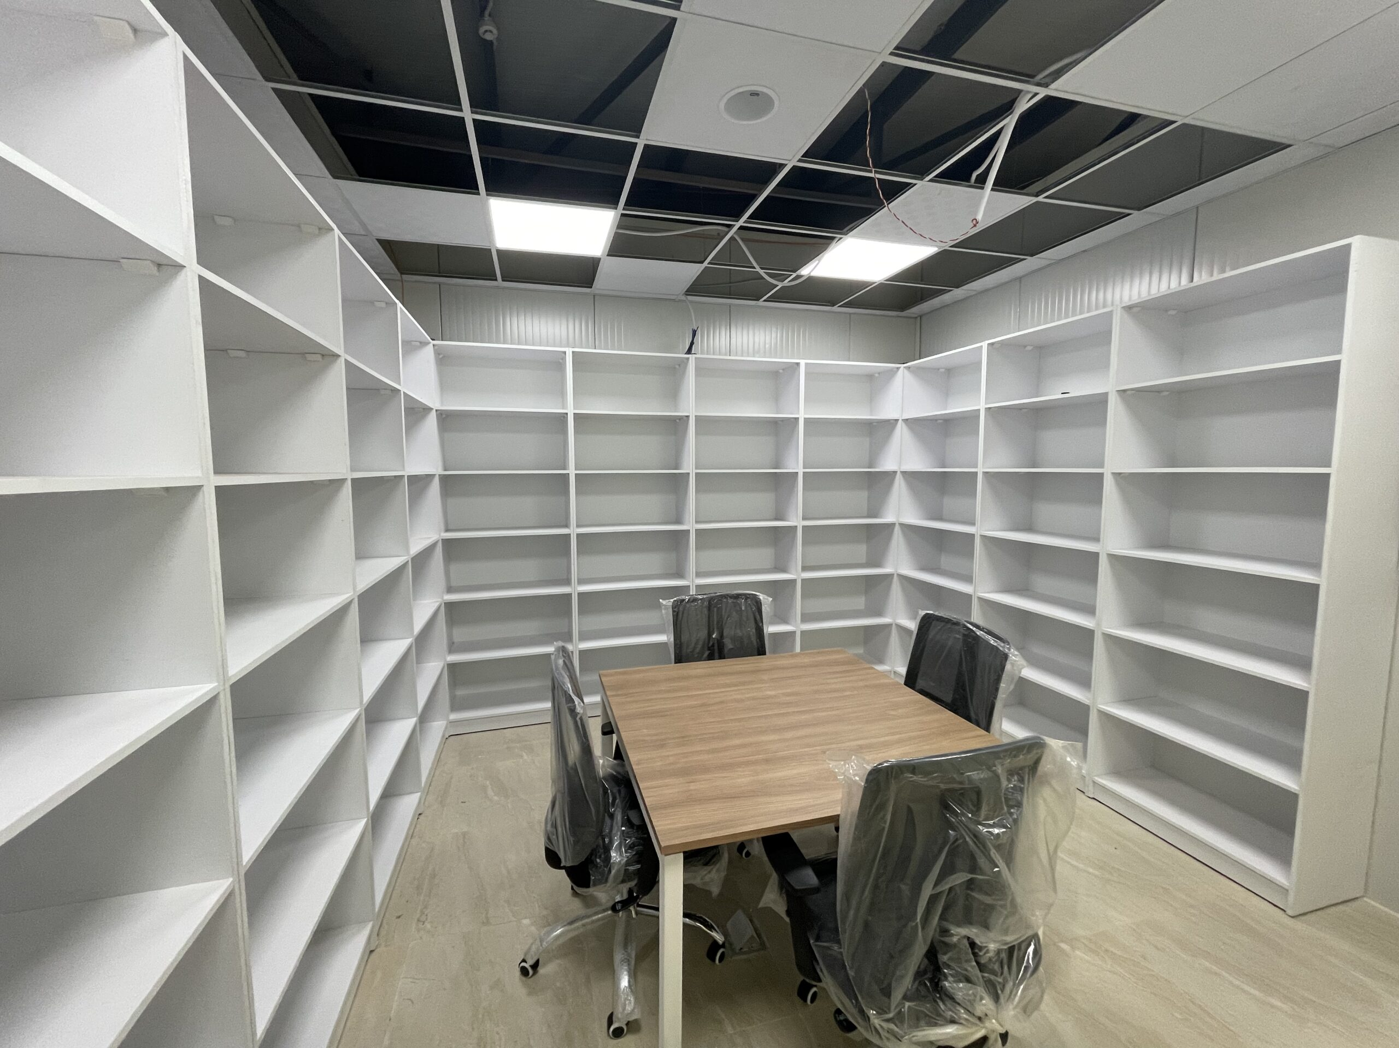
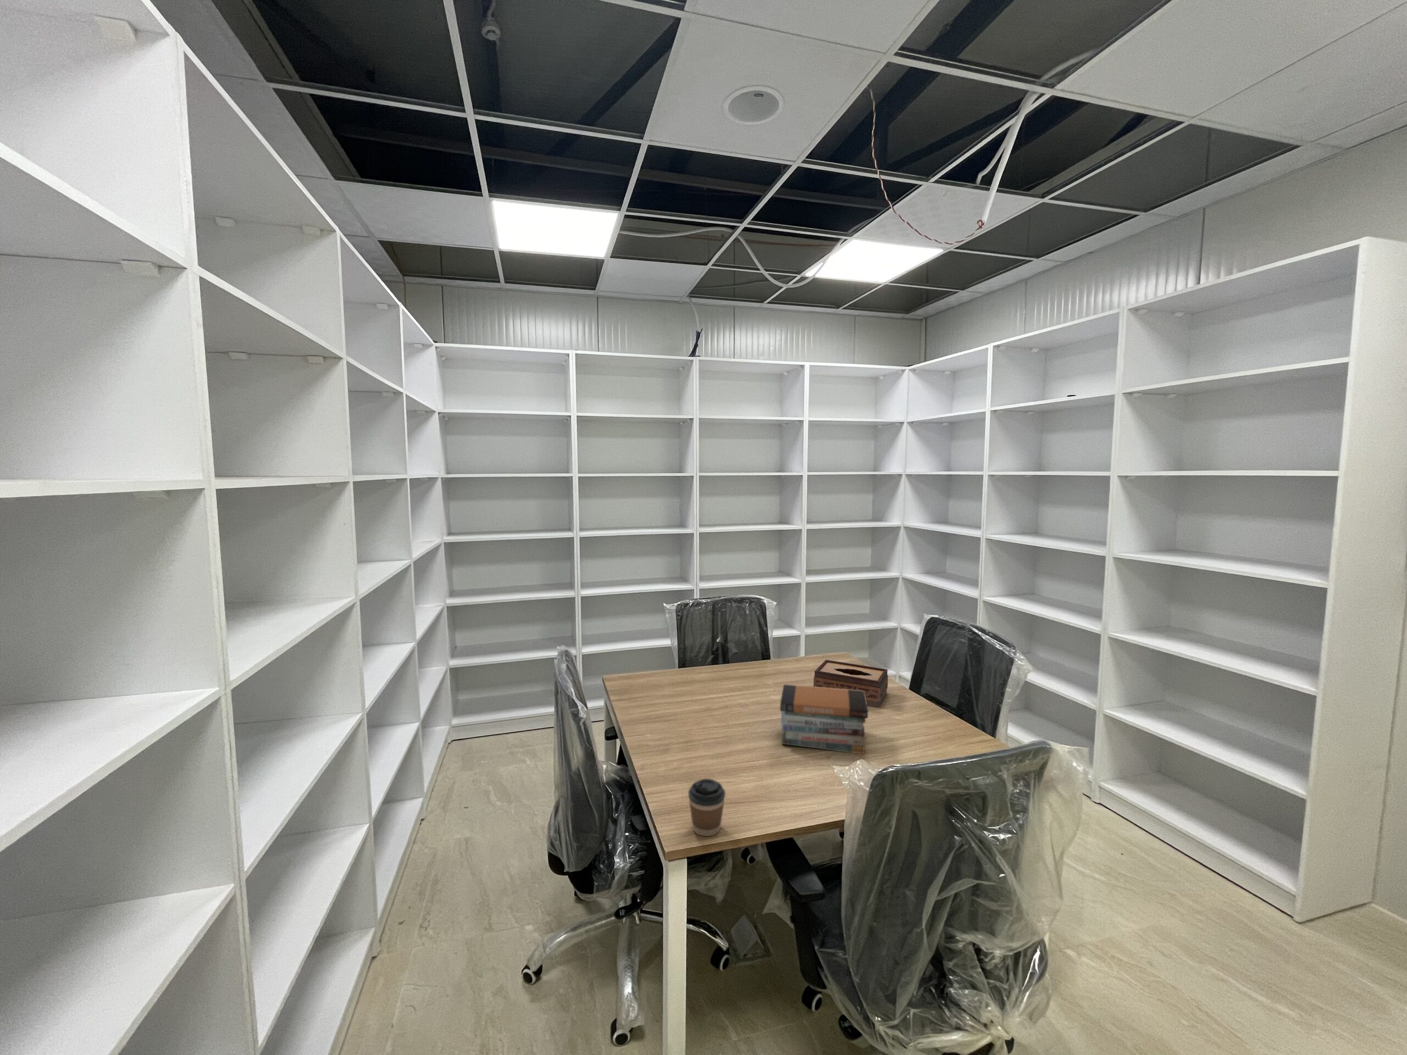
+ coffee cup (706, 805)
+ tissue box (851, 683)
+ book stack (822, 718)
